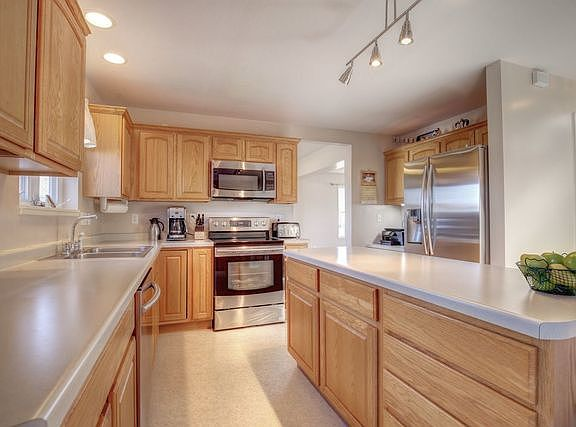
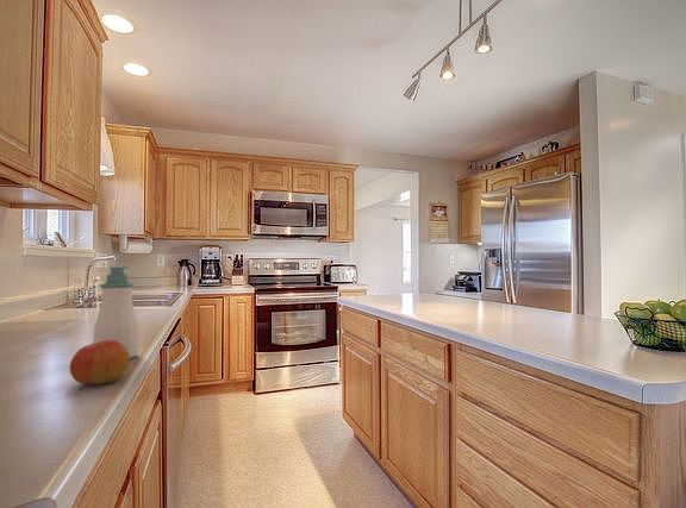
+ apple (100, 360)
+ soap bottle (117, 312)
